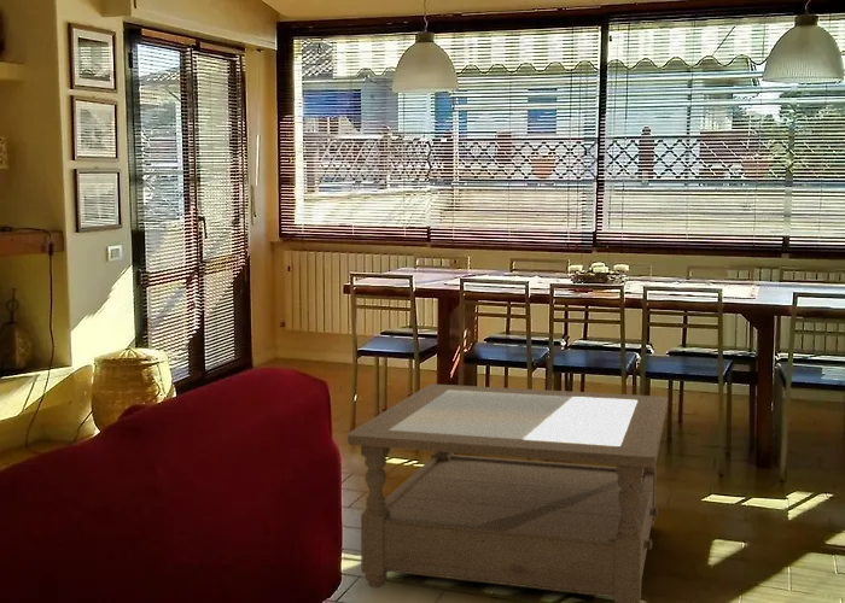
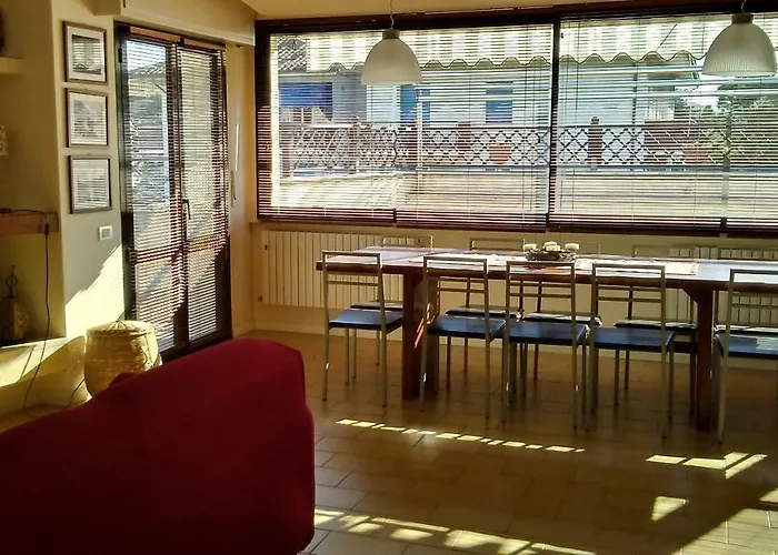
- coffee table (521, 485)
